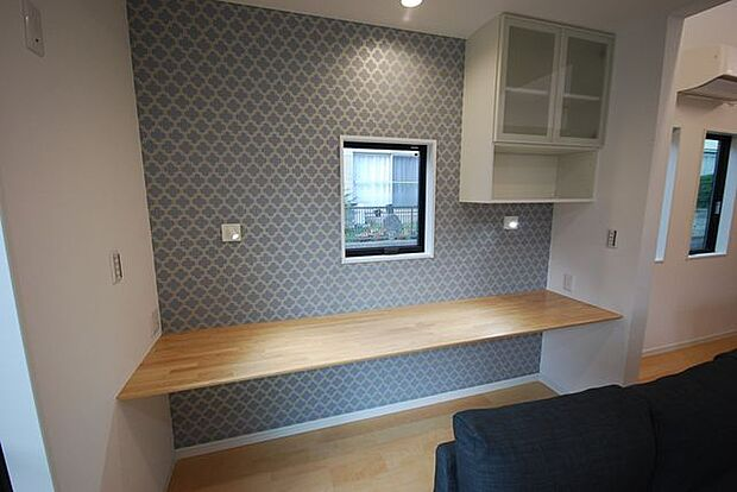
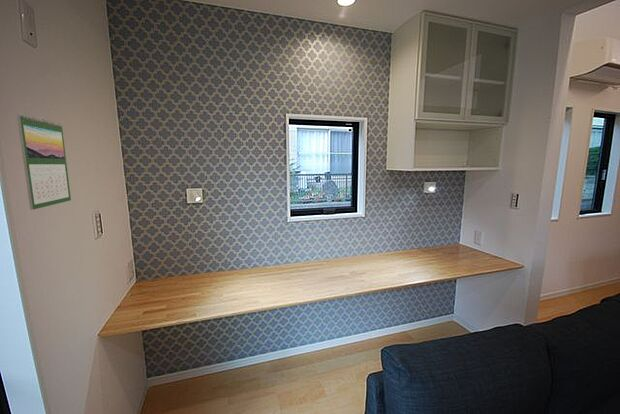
+ calendar (47, 161)
